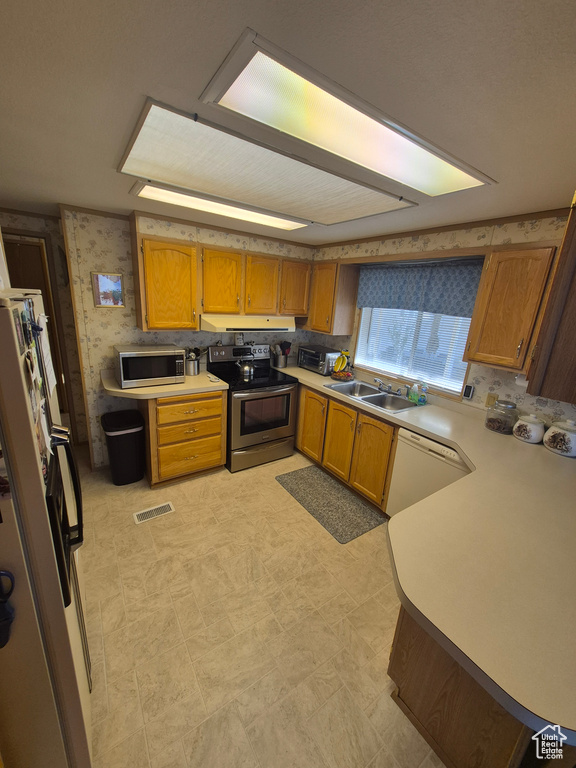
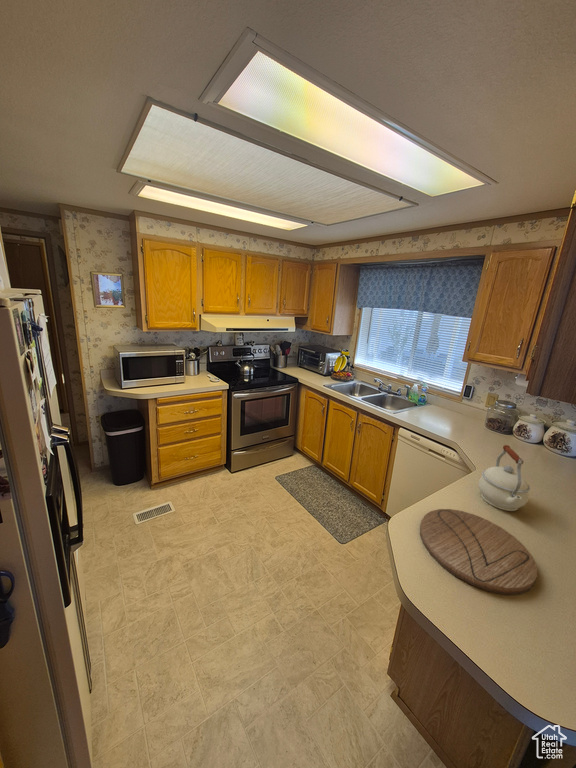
+ kettle (507, 478)
+ cutting board (473, 545)
